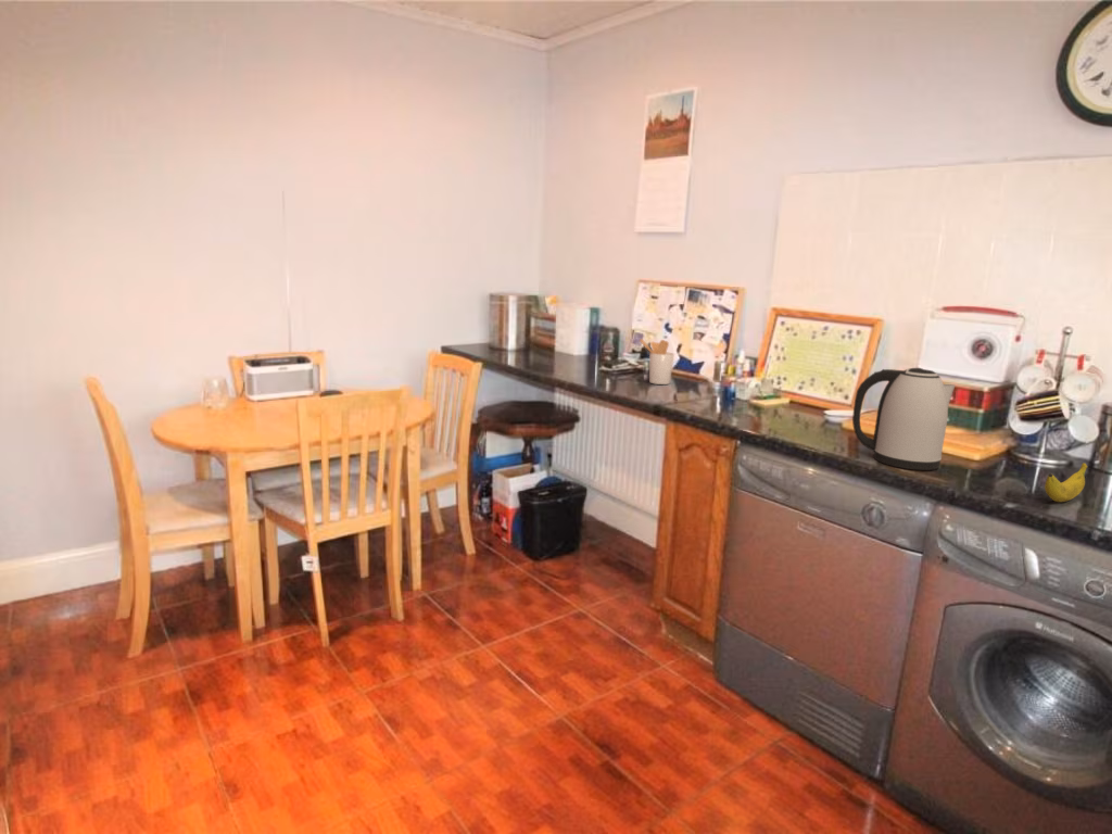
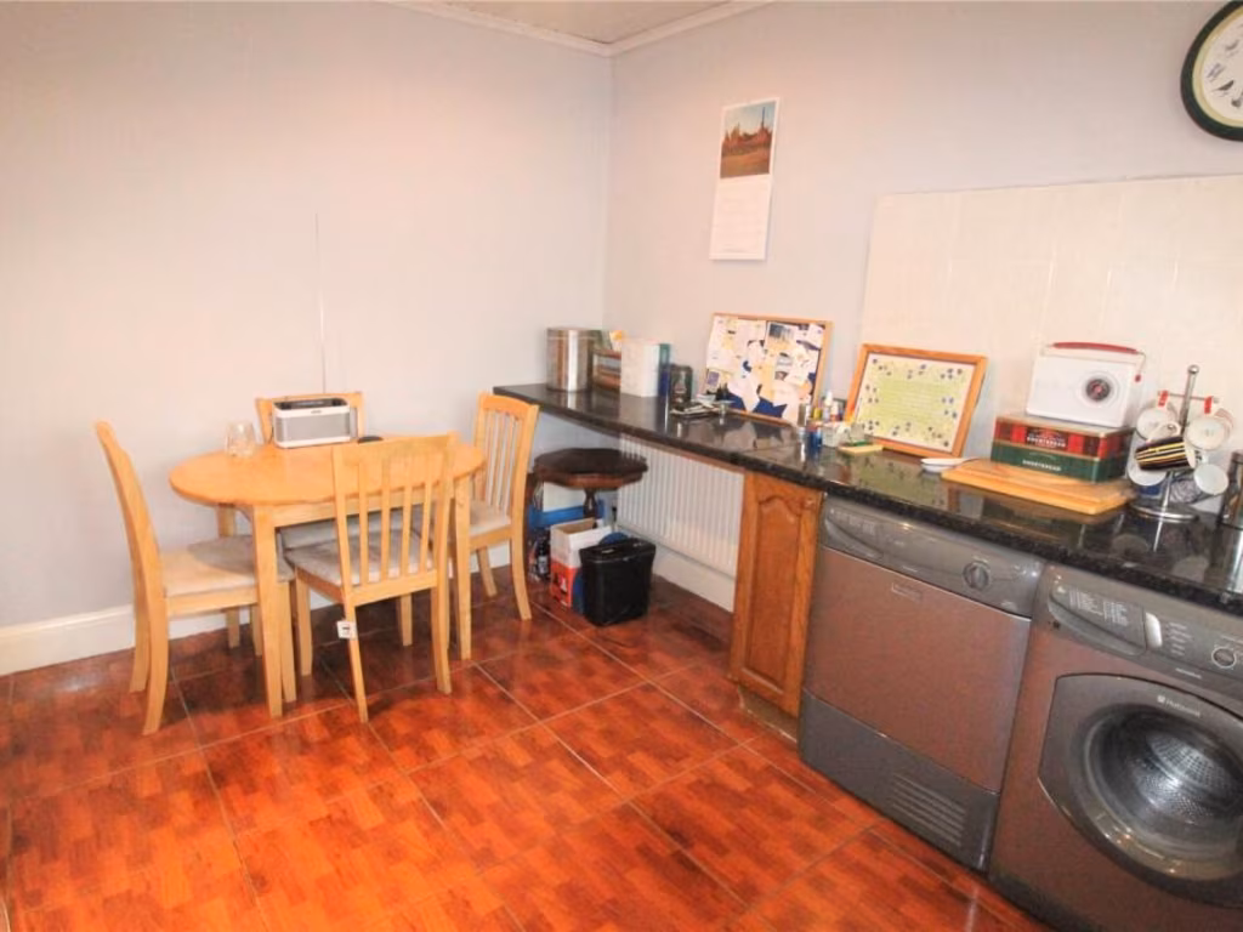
- banana (1064, 484)
- kettle (900, 414)
- utensil holder (655, 359)
